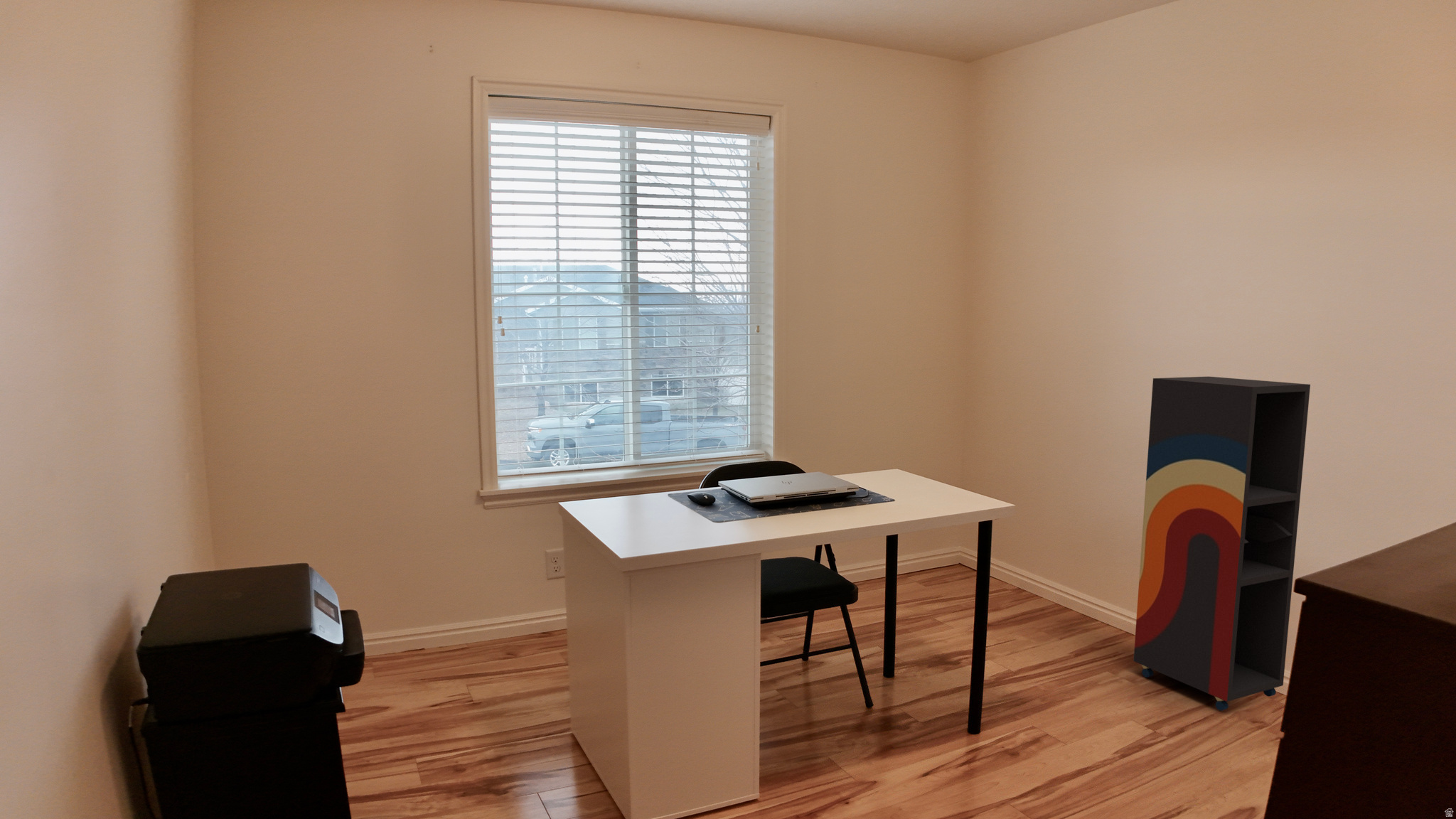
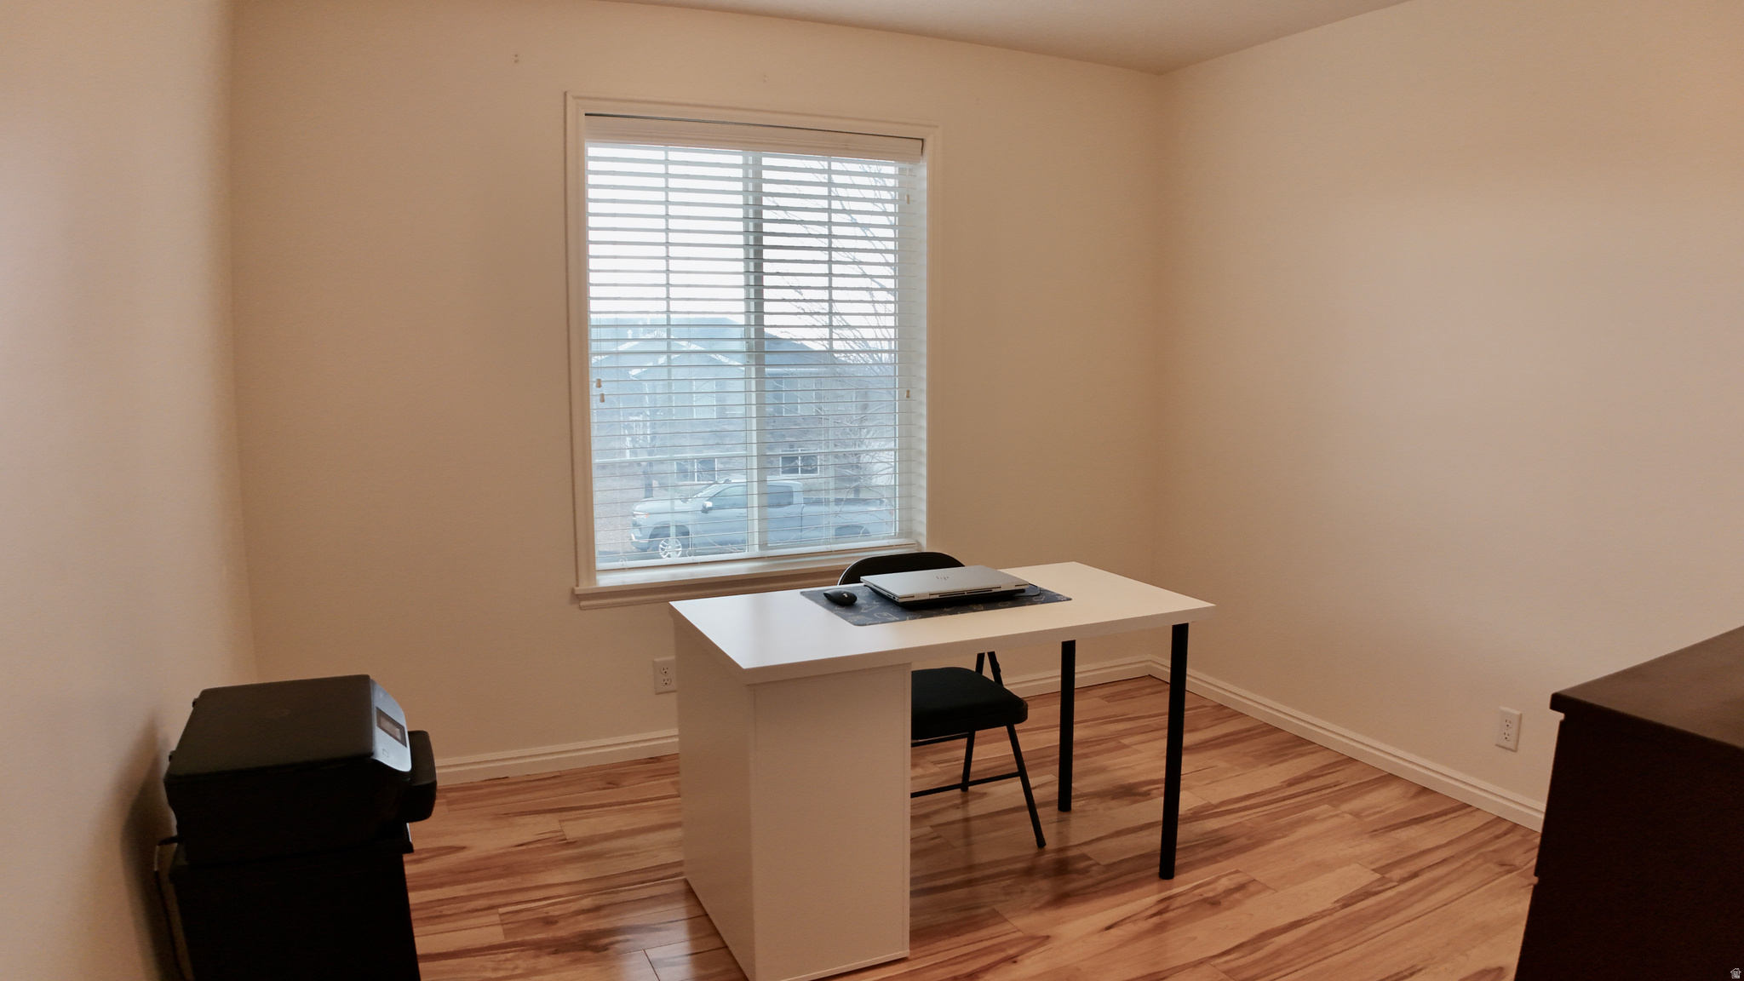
- shelving unit (1216, 536)
